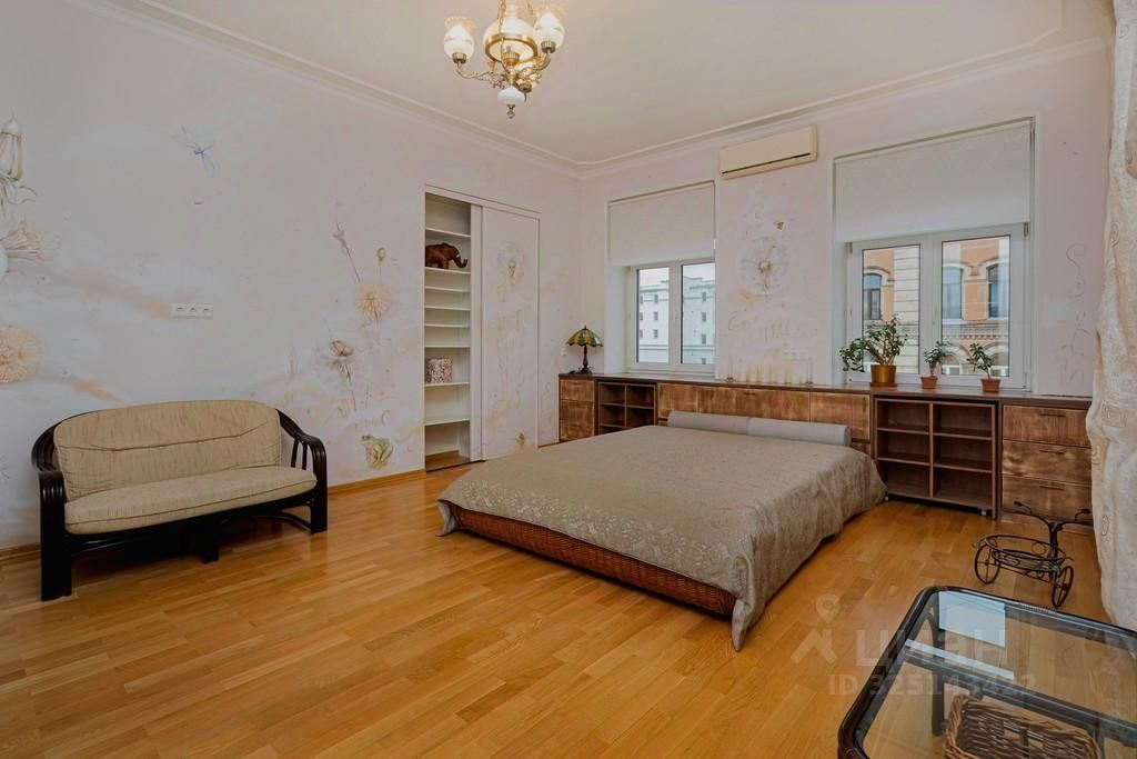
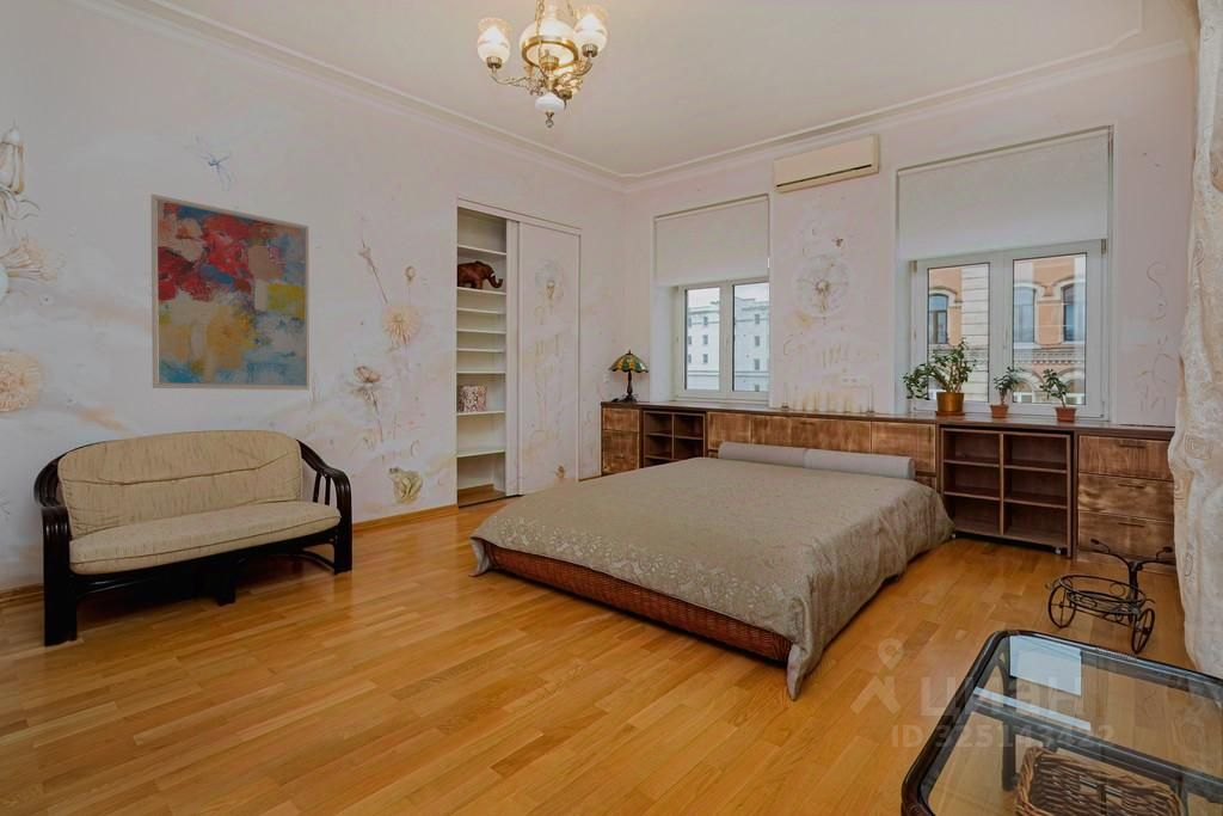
+ wall art (236, 300)
